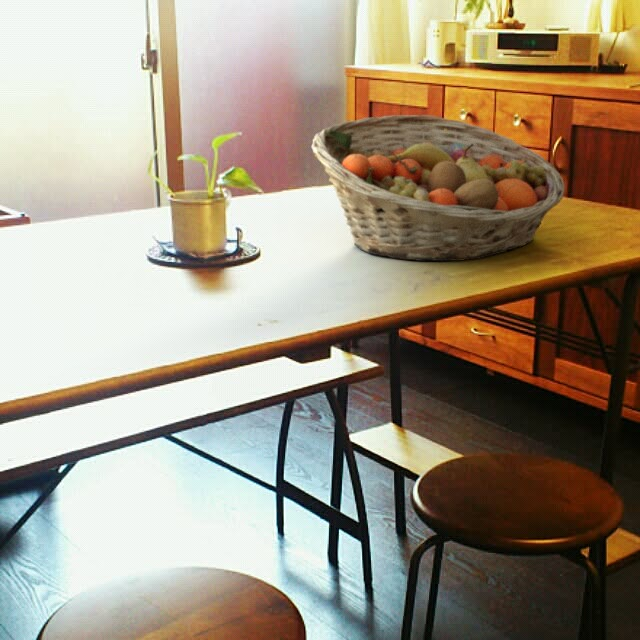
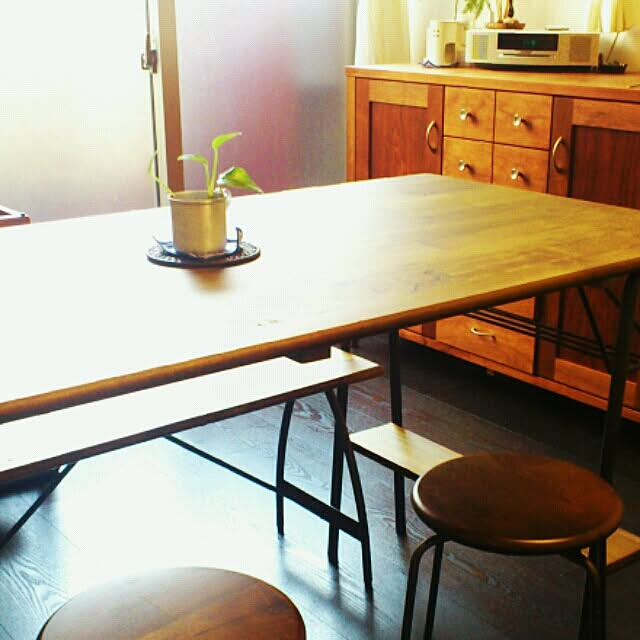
- fruit basket (439, 183)
